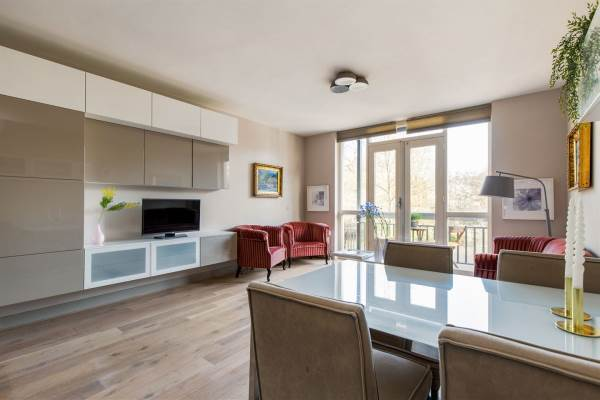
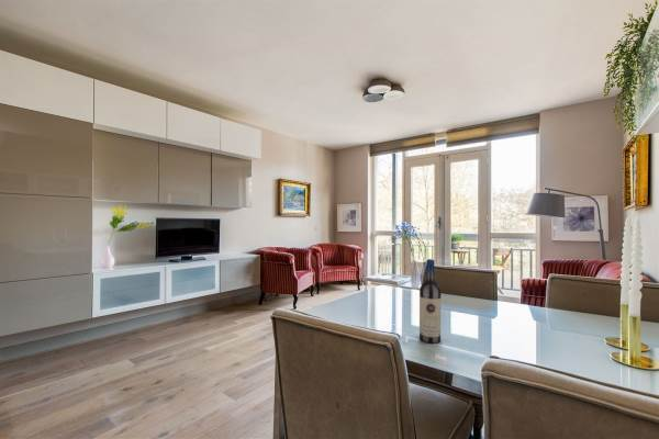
+ wine bottle (429, 299)
